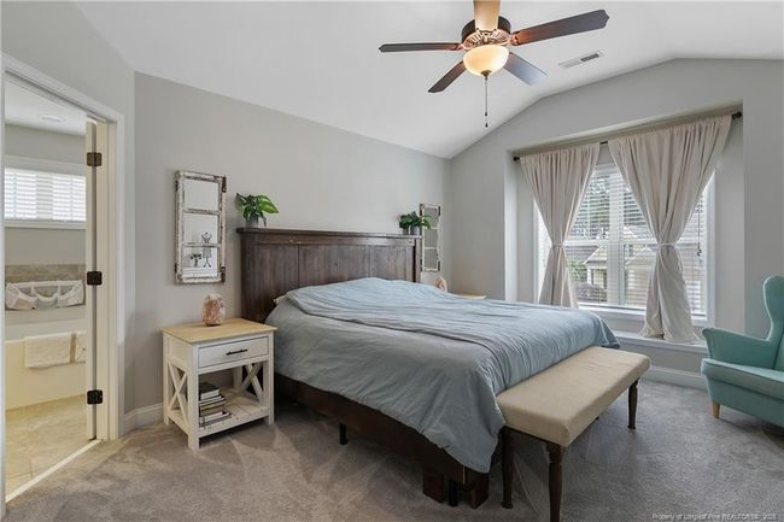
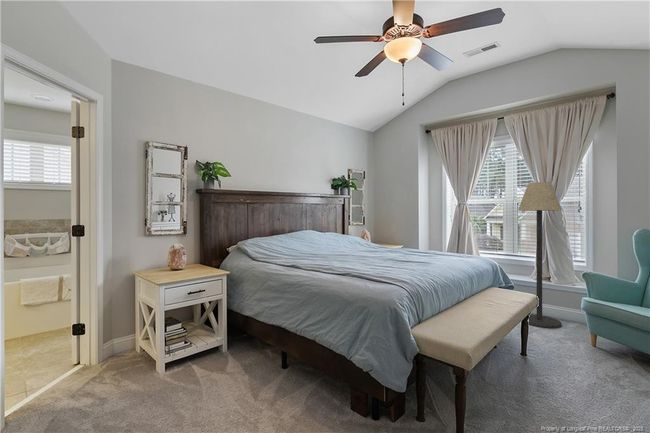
+ floor lamp (539, 252)
